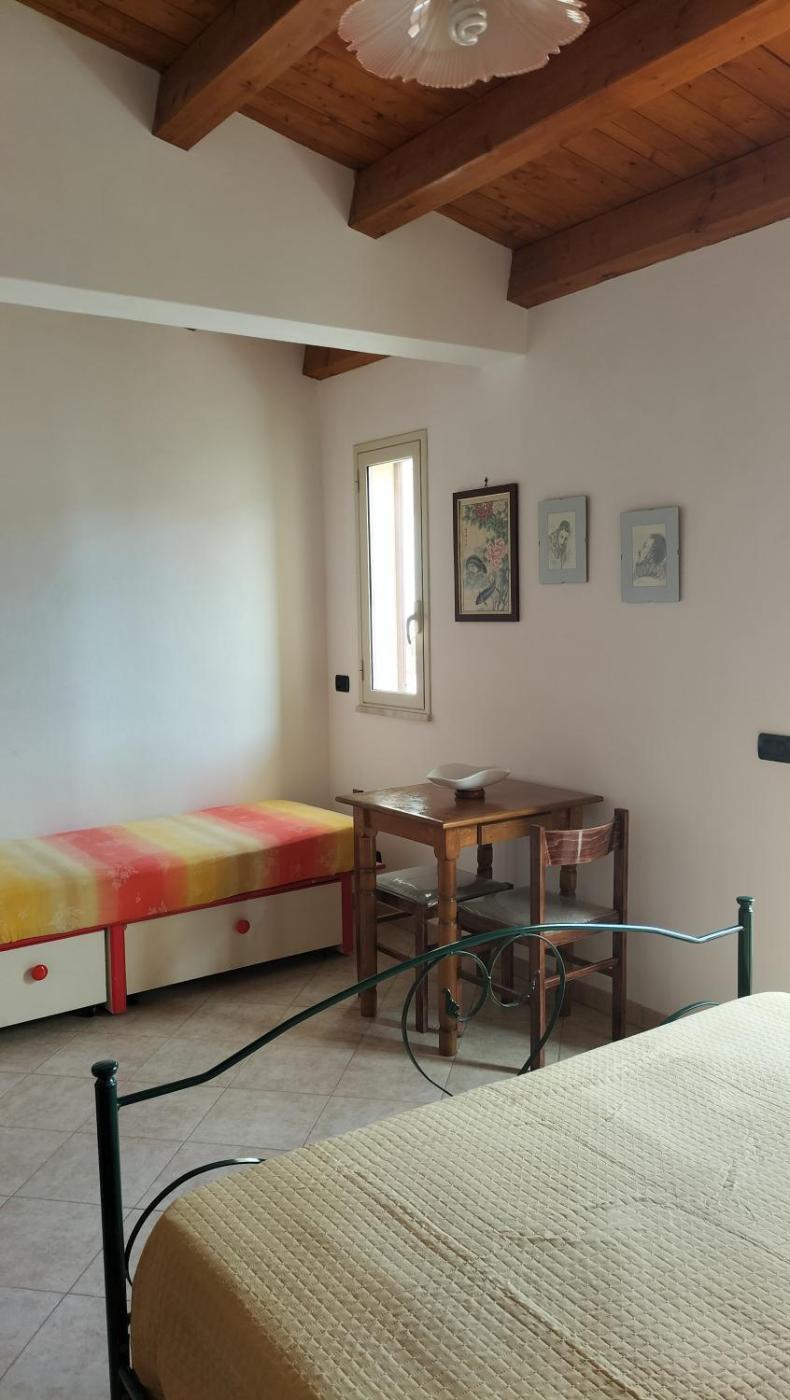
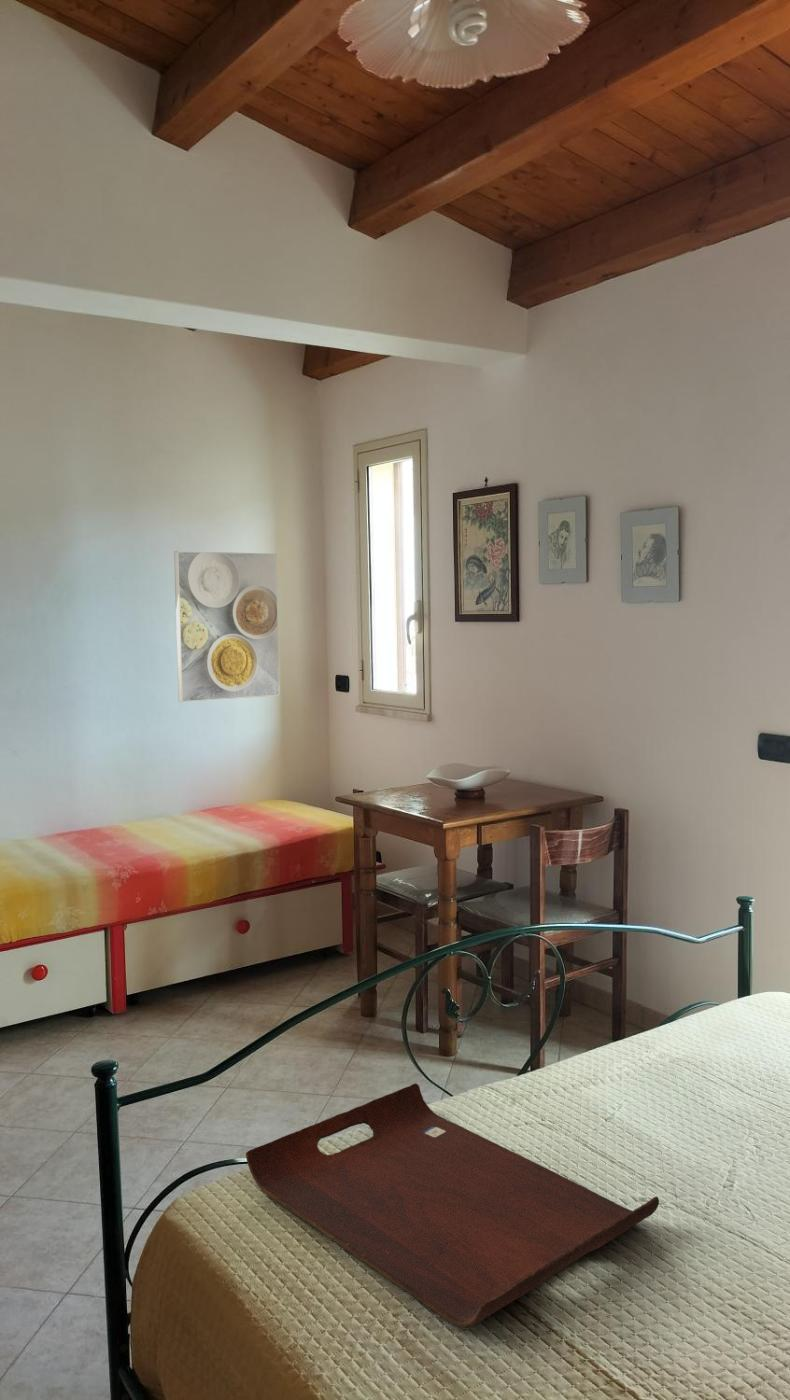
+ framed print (228, 626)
+ serving tray (443, 1188)
